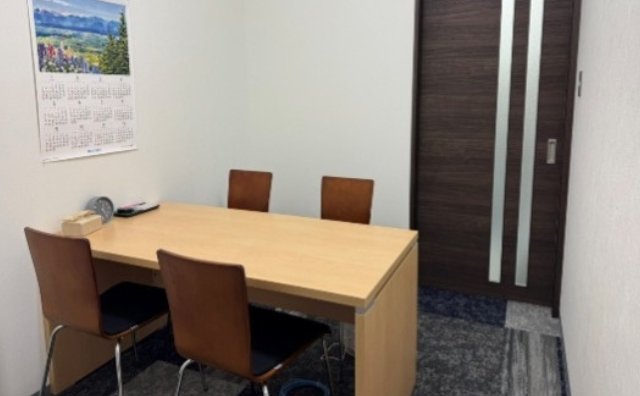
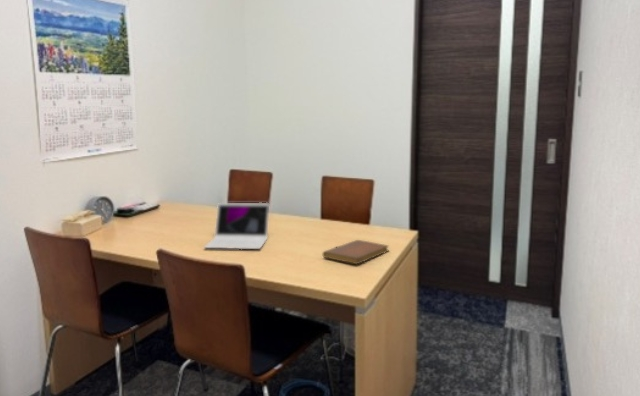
+ laptop (237, 223)
+ notebook (356, 251)
